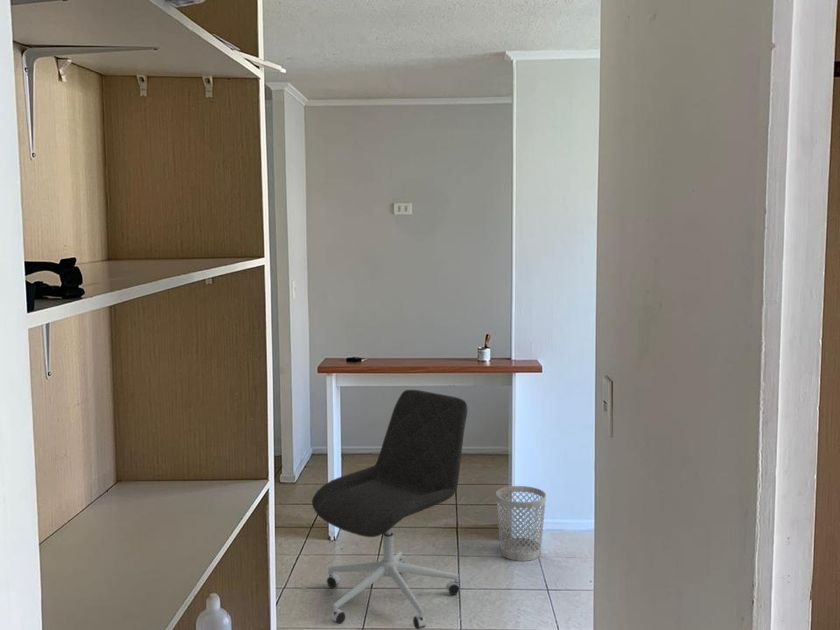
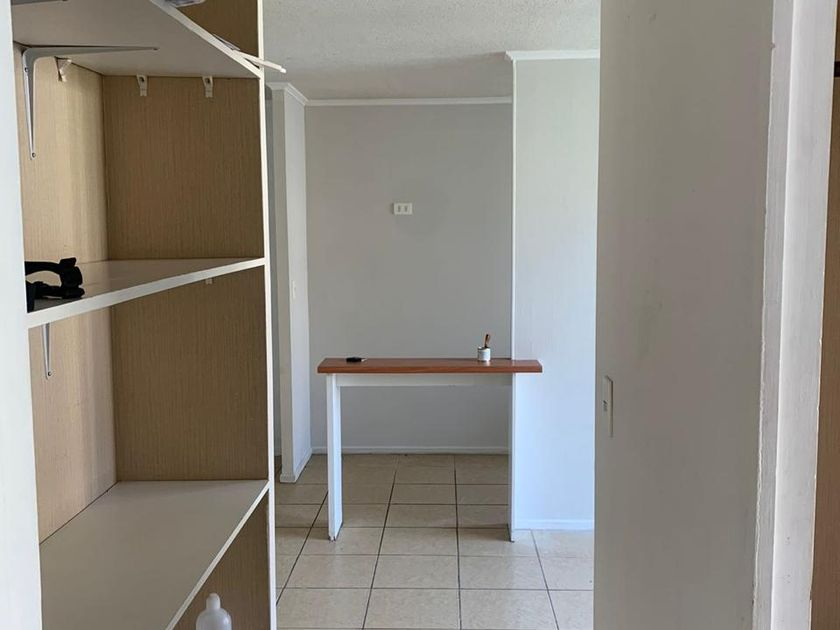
- office chair (390, 502)
- wastebasket (520, 523)
